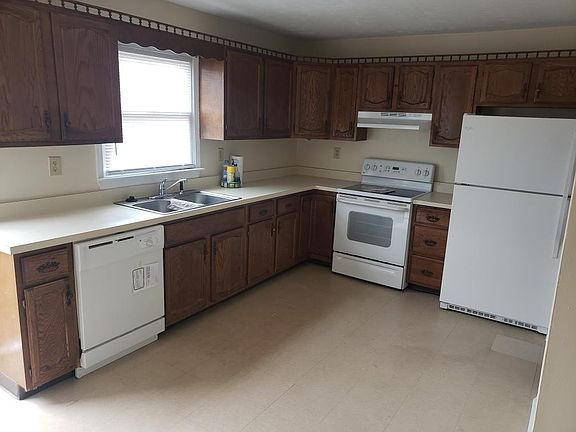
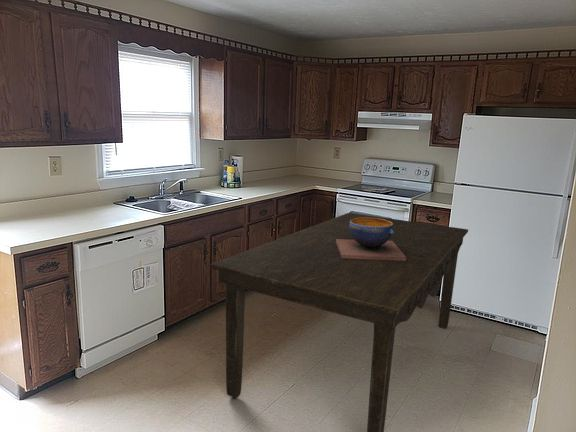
+ decorative bowl (369, 235)
+ dining table (359, 301)
